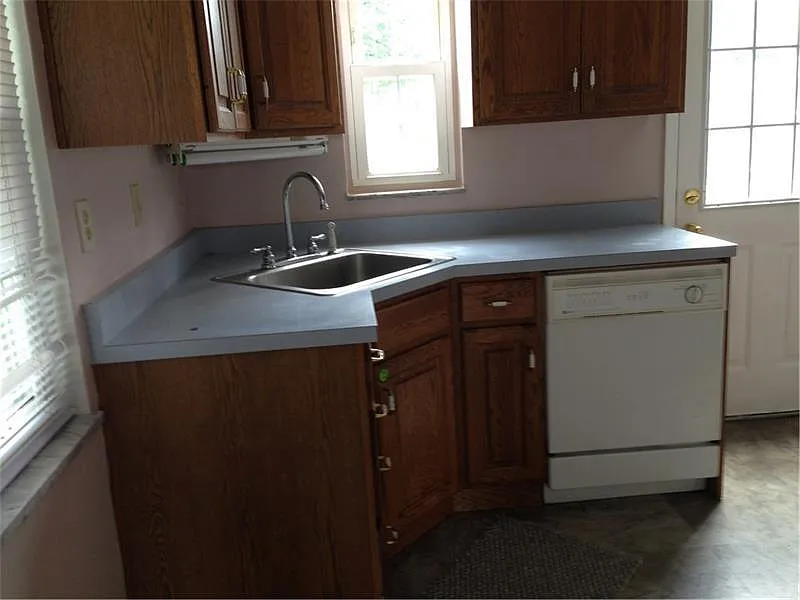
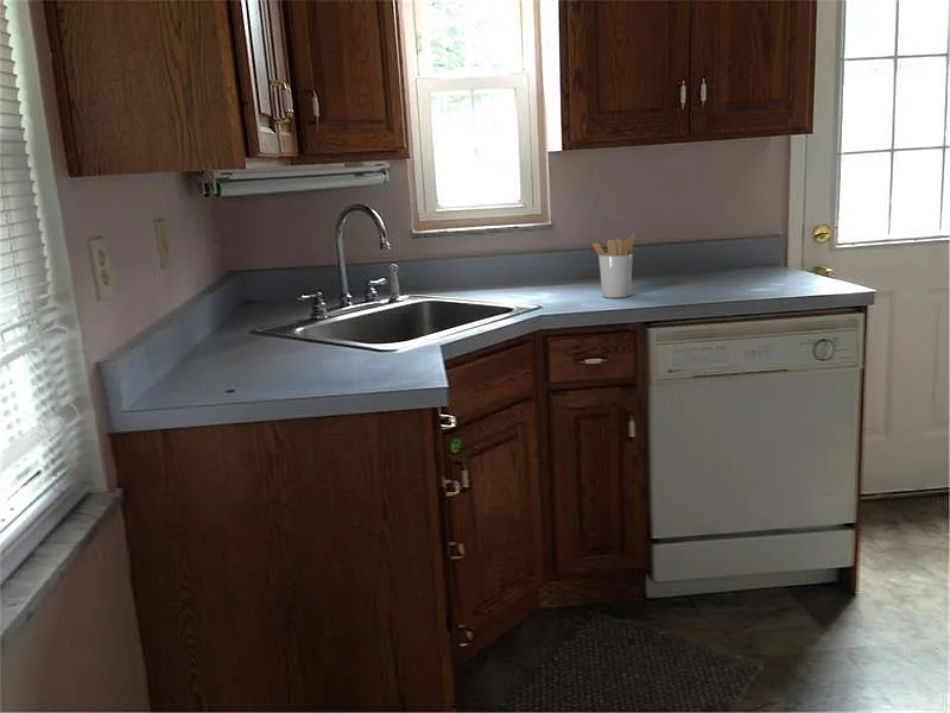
+ utensil holder (616, 265)
